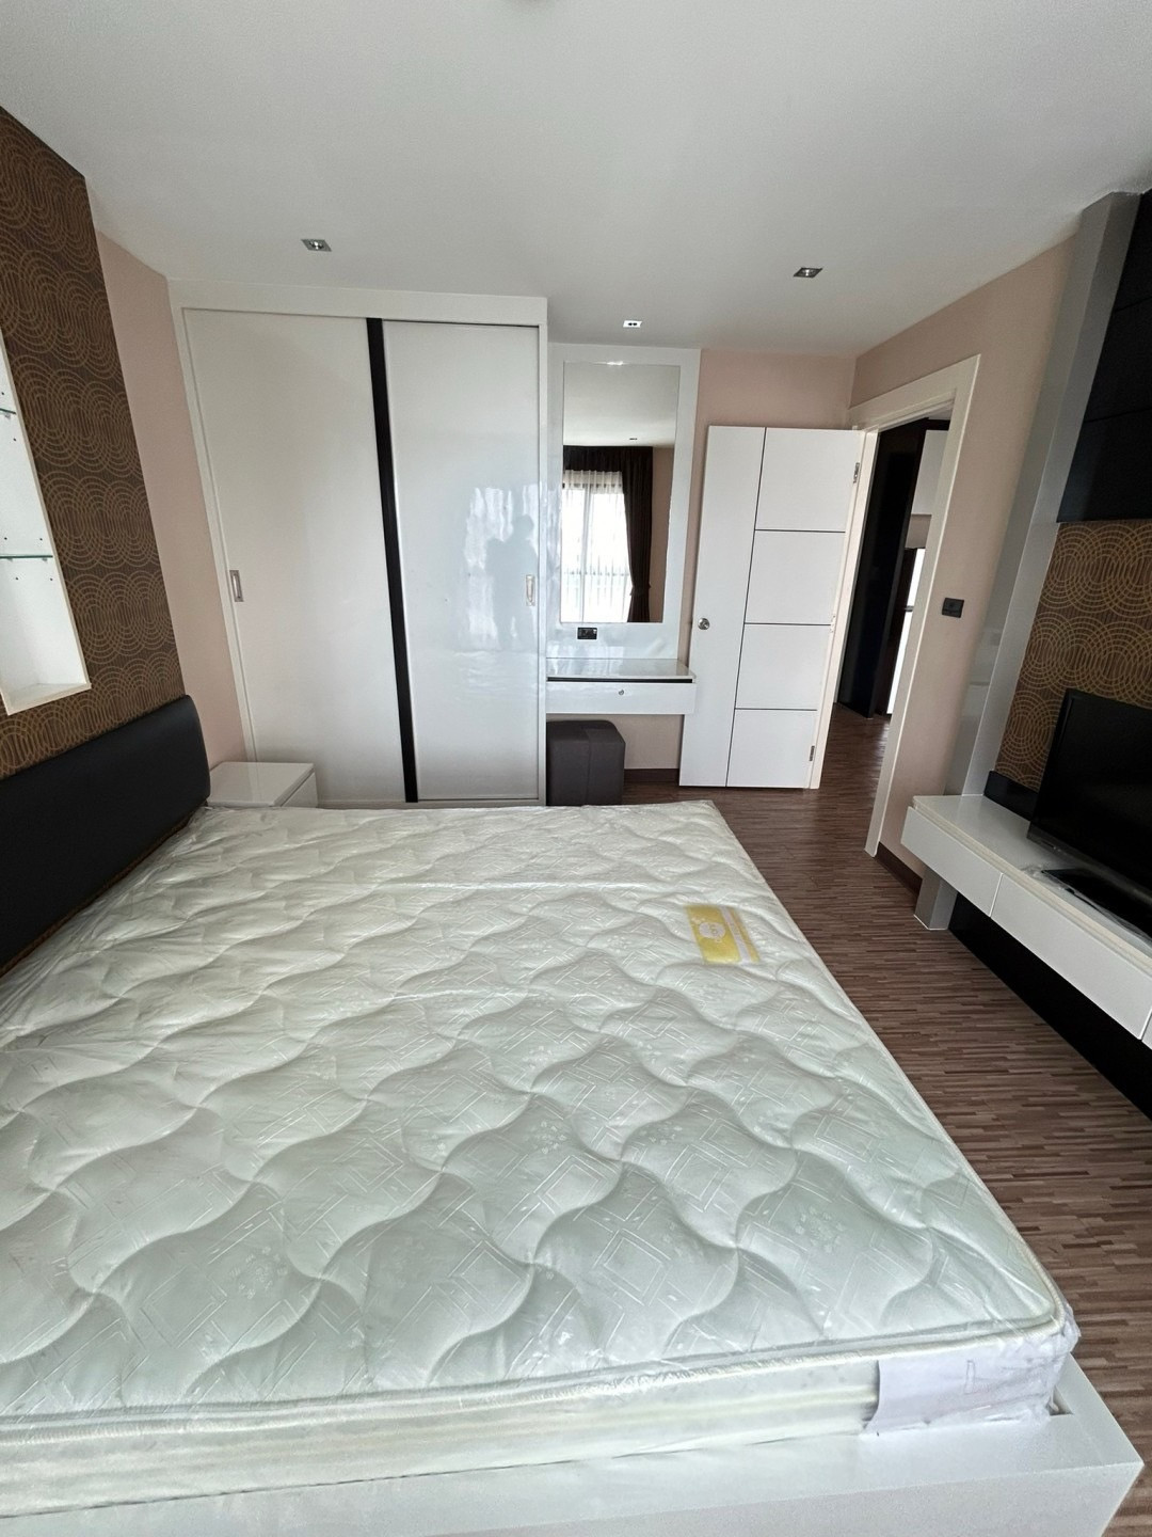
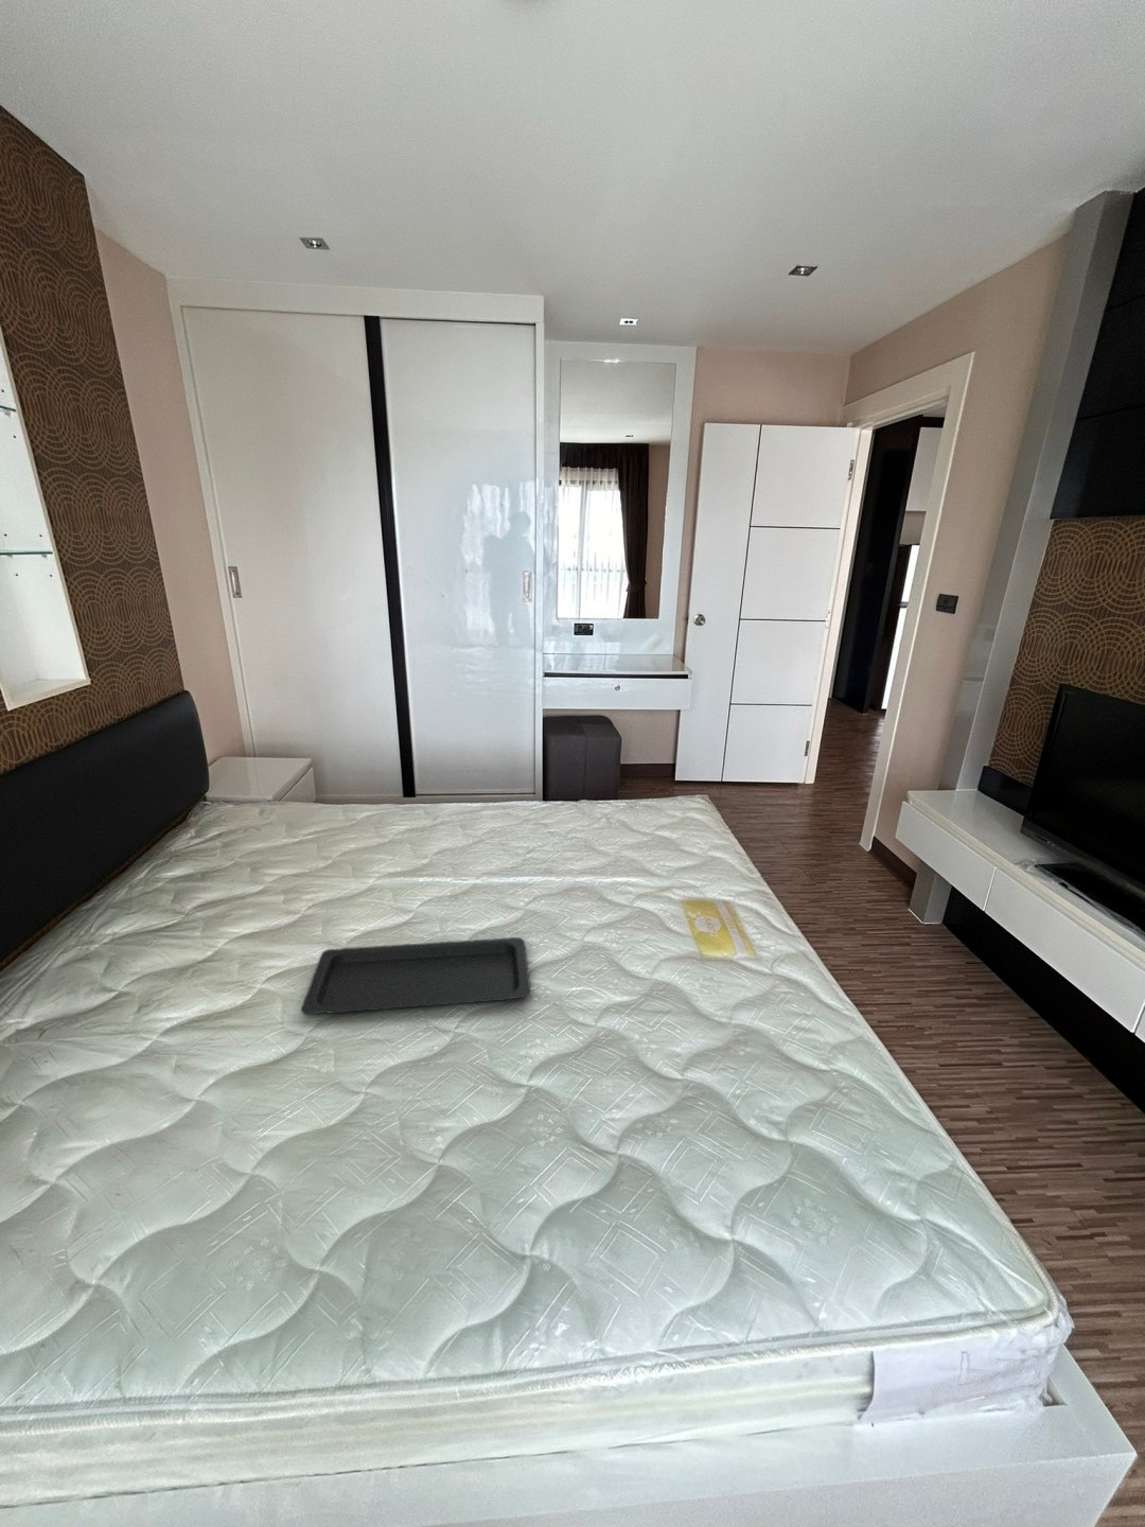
+ serving tray (422, 975)
